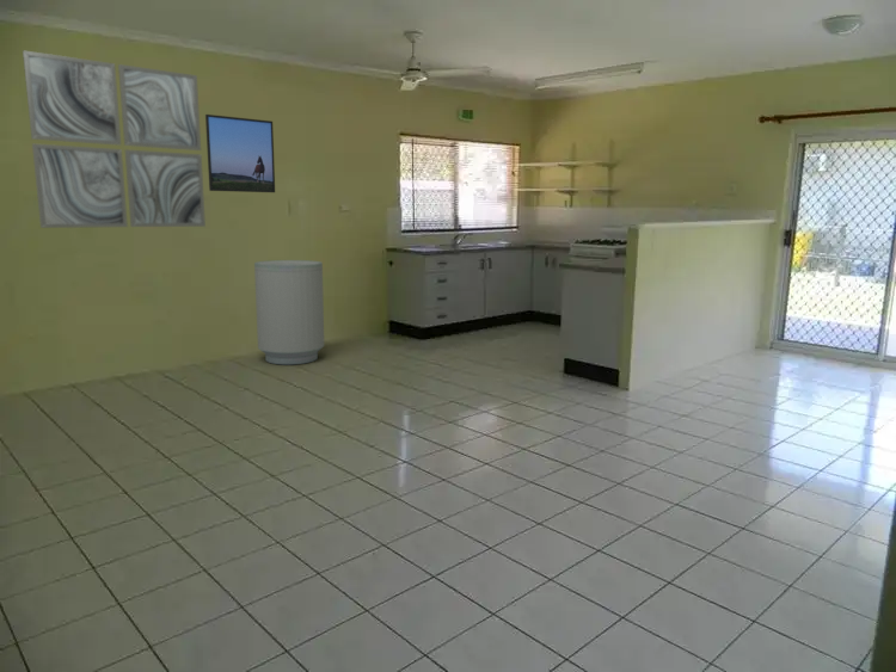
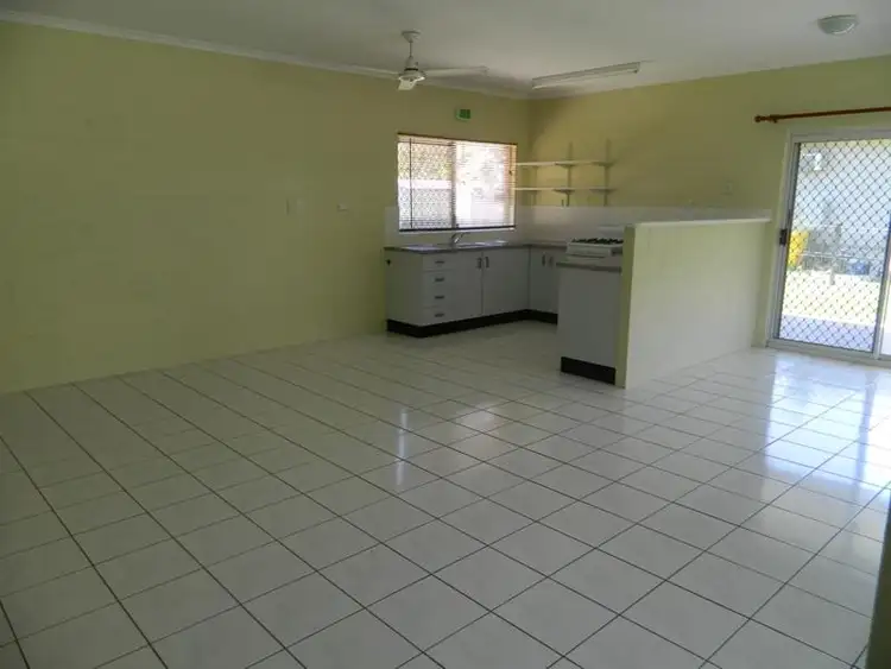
- wall art (121, 149)
- trash can (290, 310)
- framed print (241, 155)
